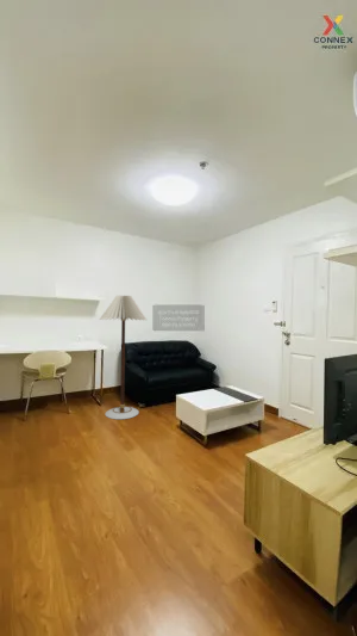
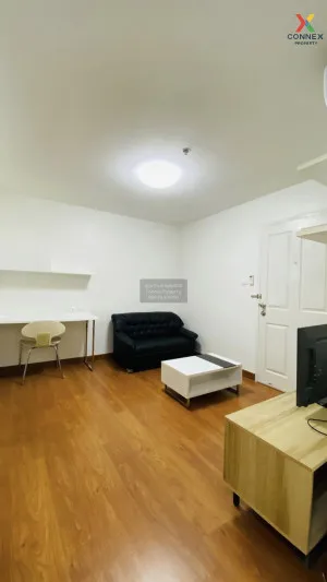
- floor lamp (123, 354)
